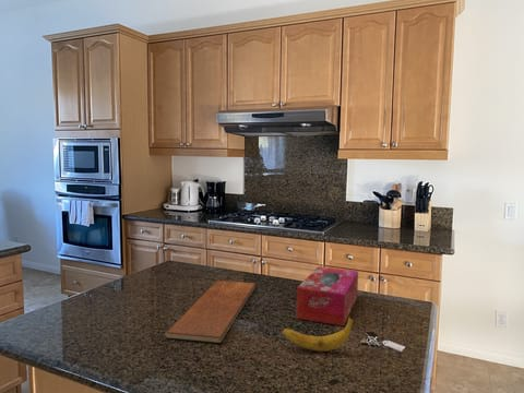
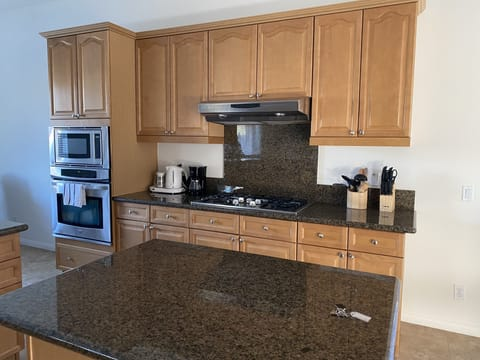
- chopping board (217, 305)
- banana (315, 336)
- tissue box (329, 293)
